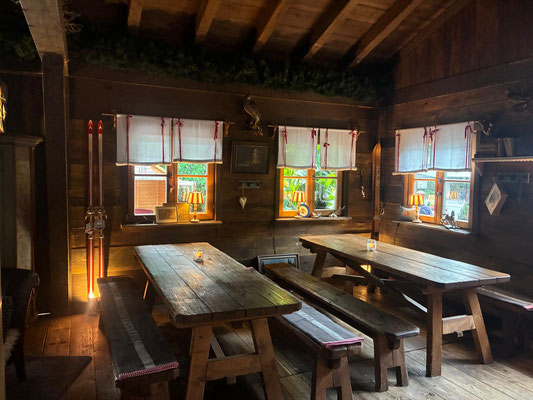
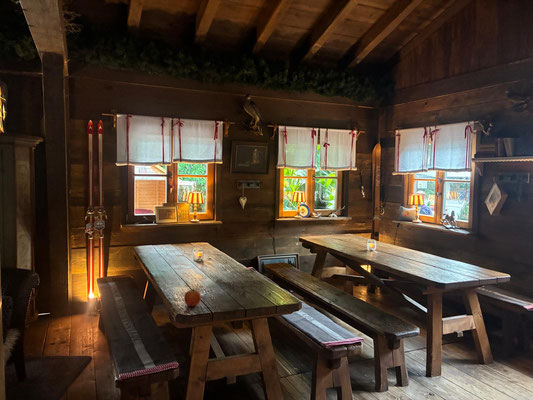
+ apple (192, 296)
